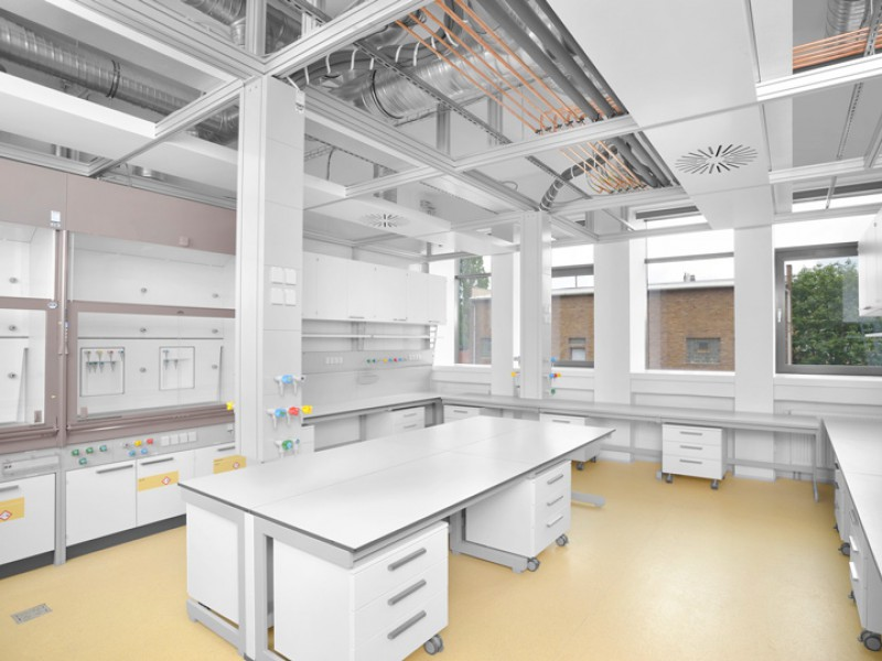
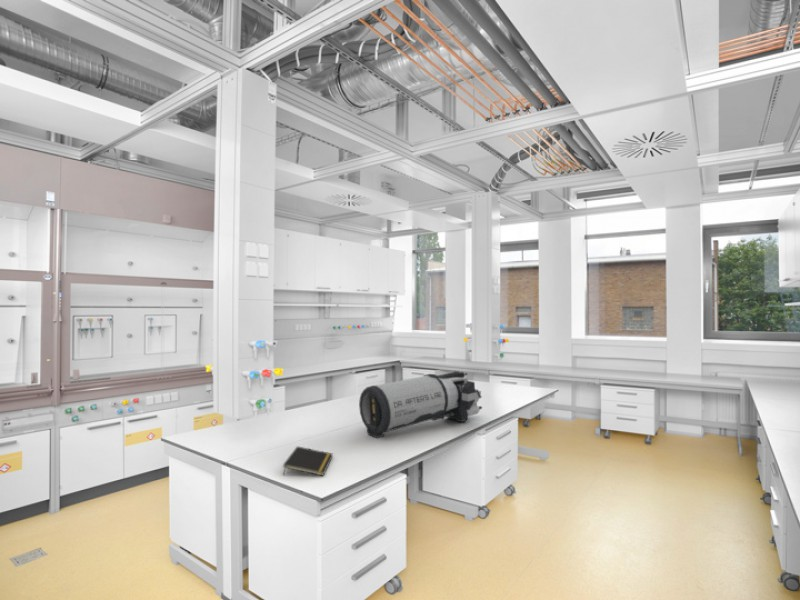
+ notepad (309, 460)
+ laboratory equipment (428, 399)
